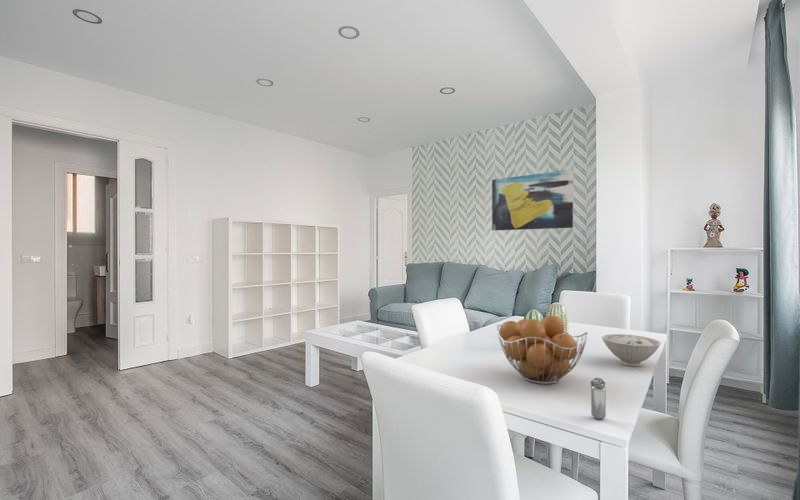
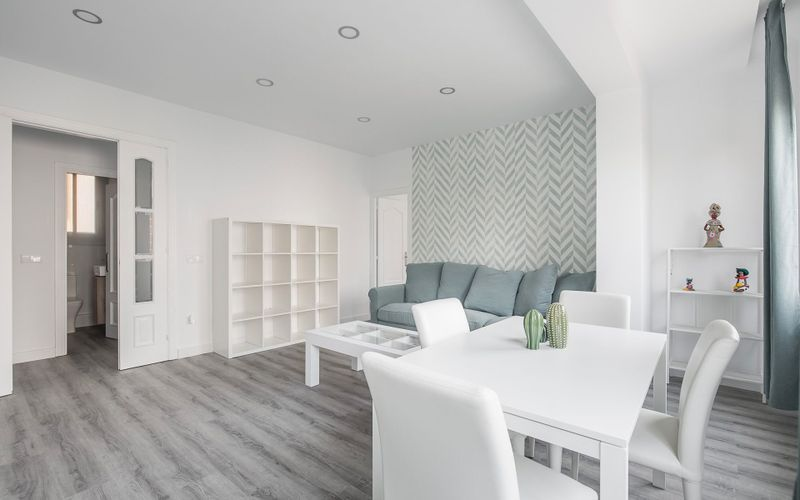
- wall art (529, 202)
- shaker (598, 398)
- fruit basket (540, 347)
- bowl (630, 349)
